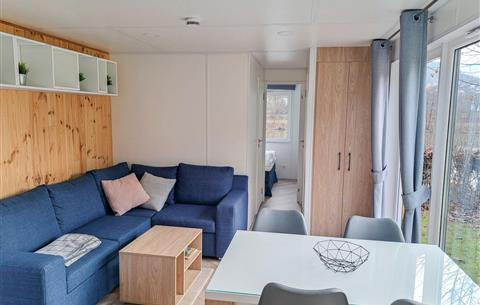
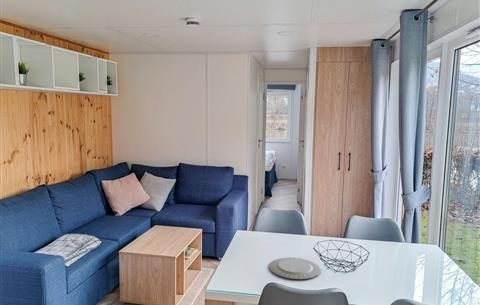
+ chinaware (294, 266)
